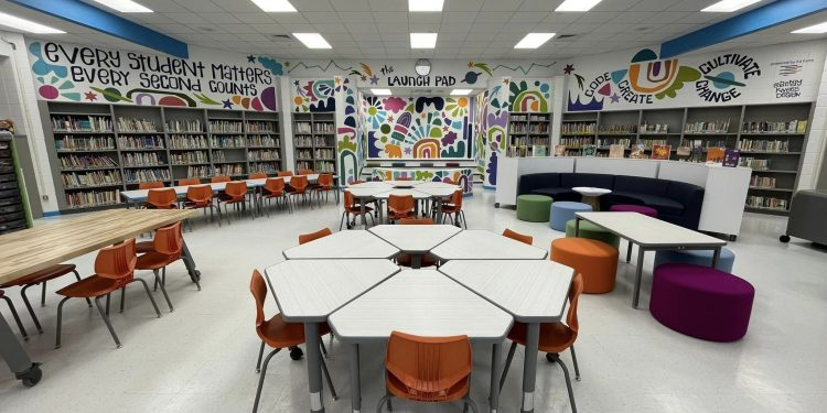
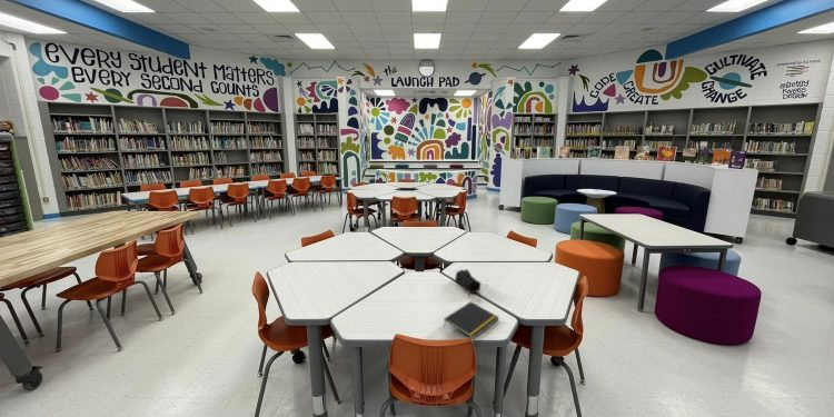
+ pencil case (467, 277)
+ notepad (471, 318)
